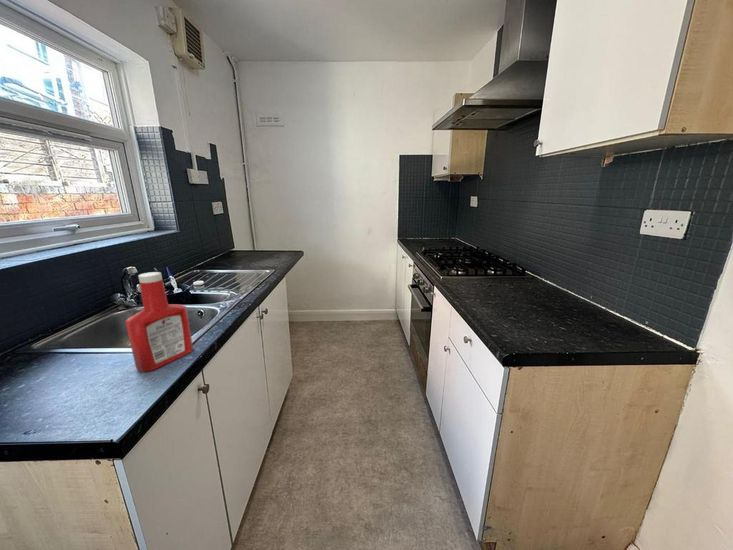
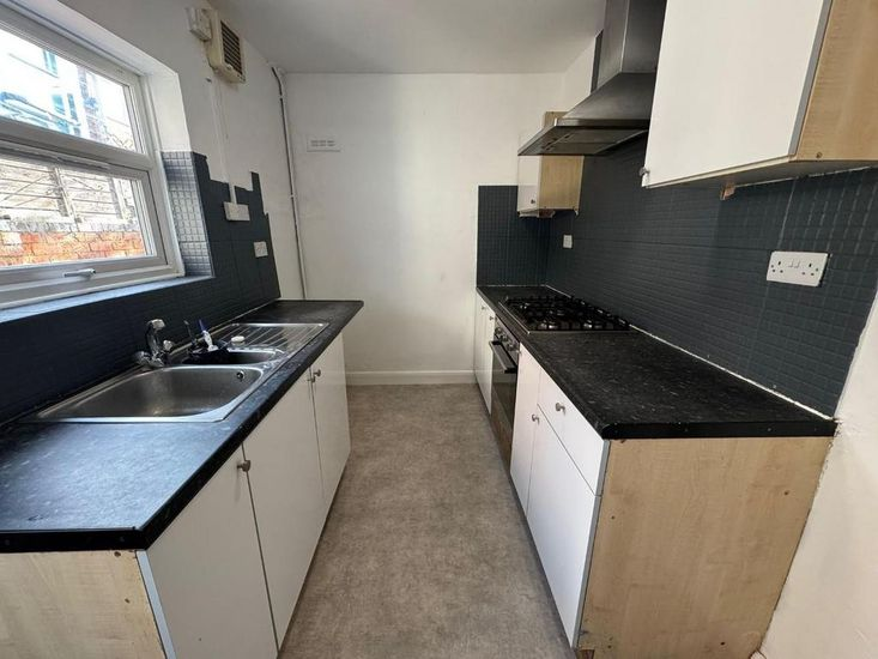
- soap bottle (158, 317)
